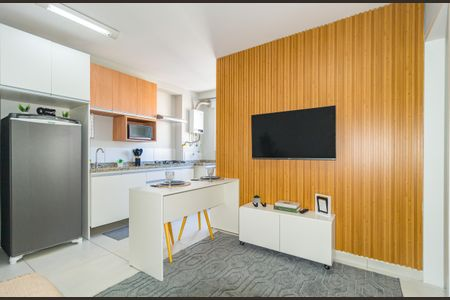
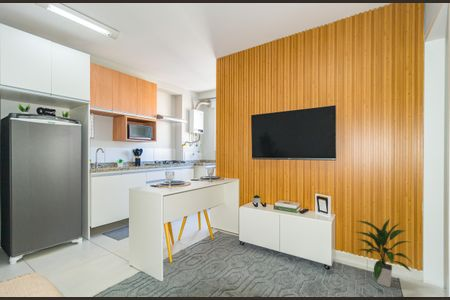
+ indoor plant (381, 251)
